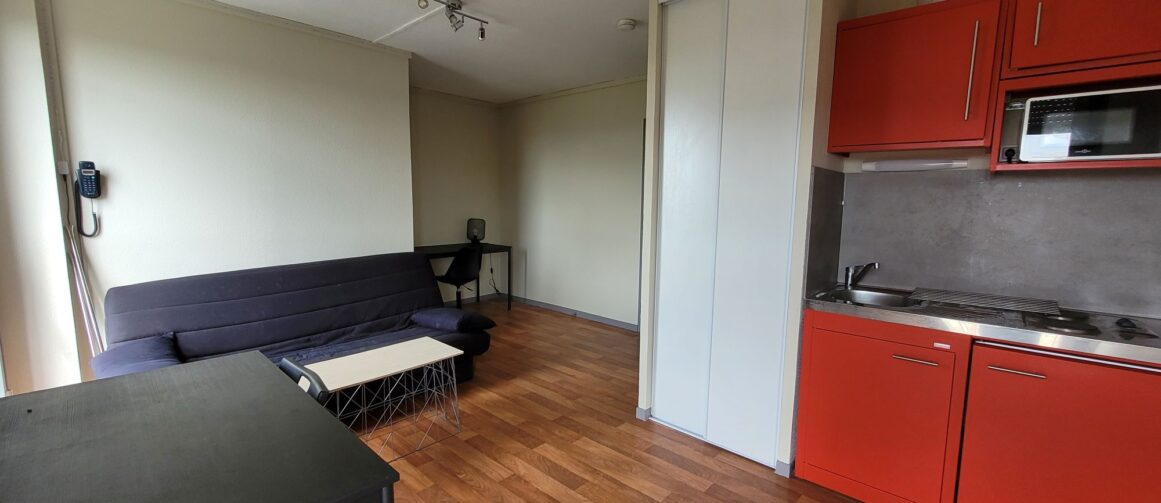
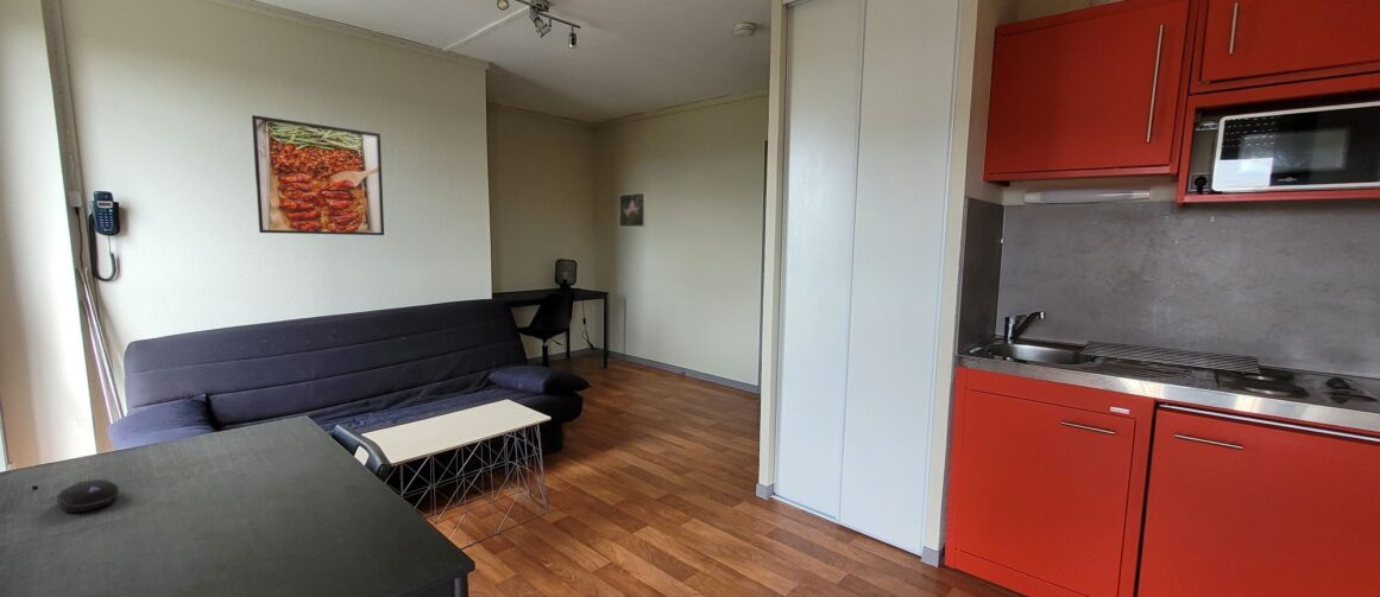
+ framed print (322, 179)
+ computer mouse (87, 491)
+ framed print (632, 210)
